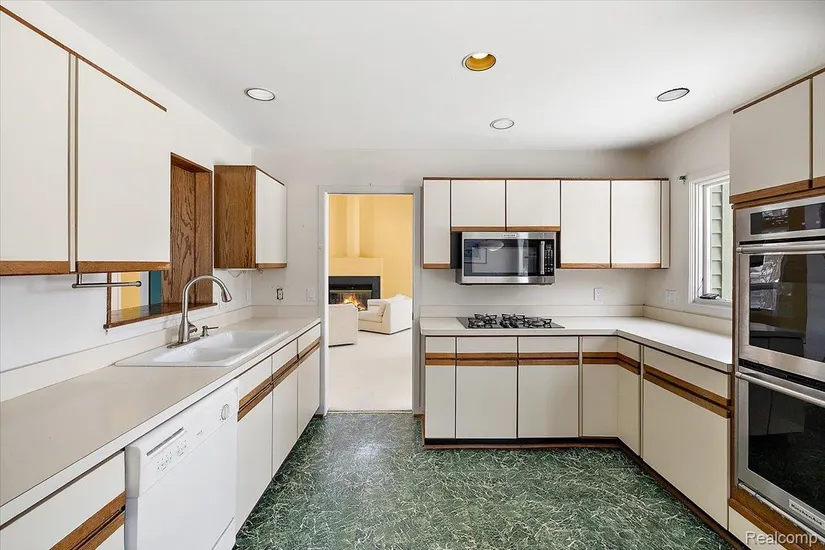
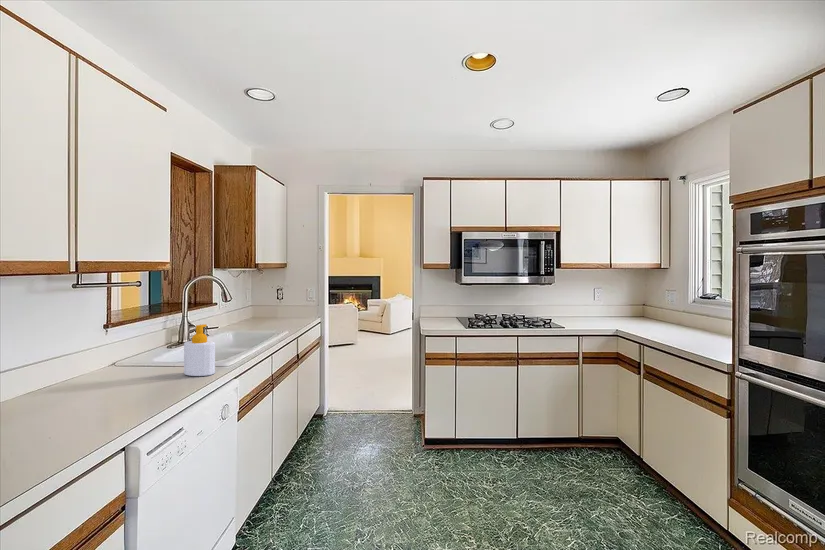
+ soap bottle (199, 349)
